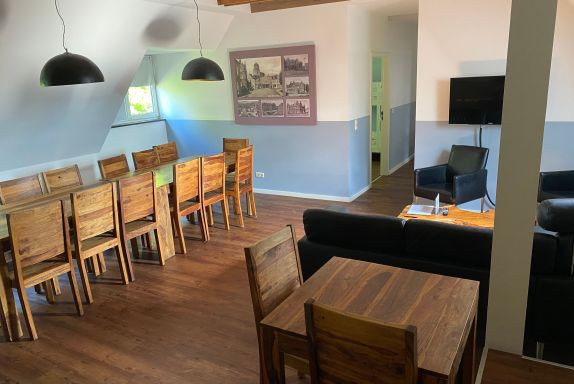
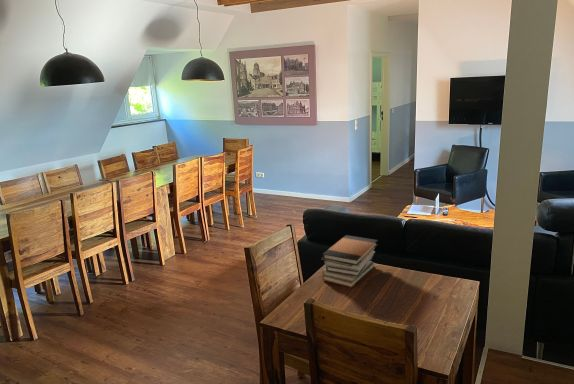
+ book stack (350, 259)
